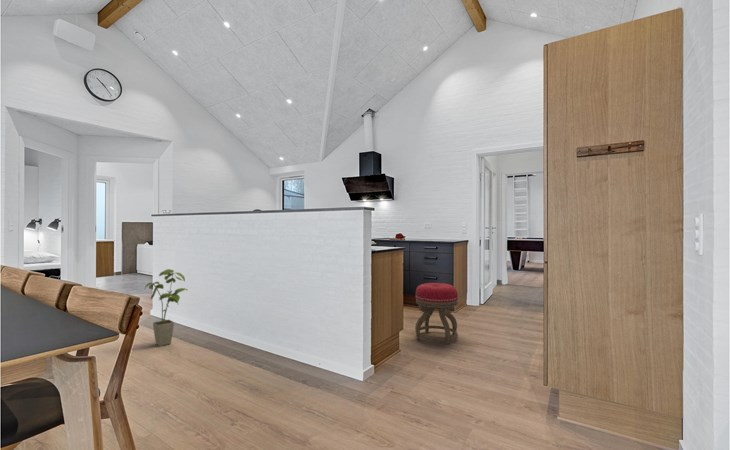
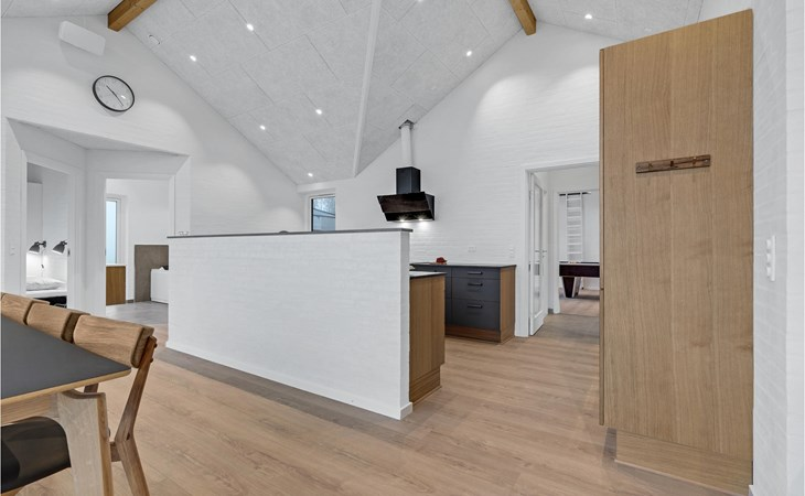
- stool (439, 311)
- house plant (168, 306)
